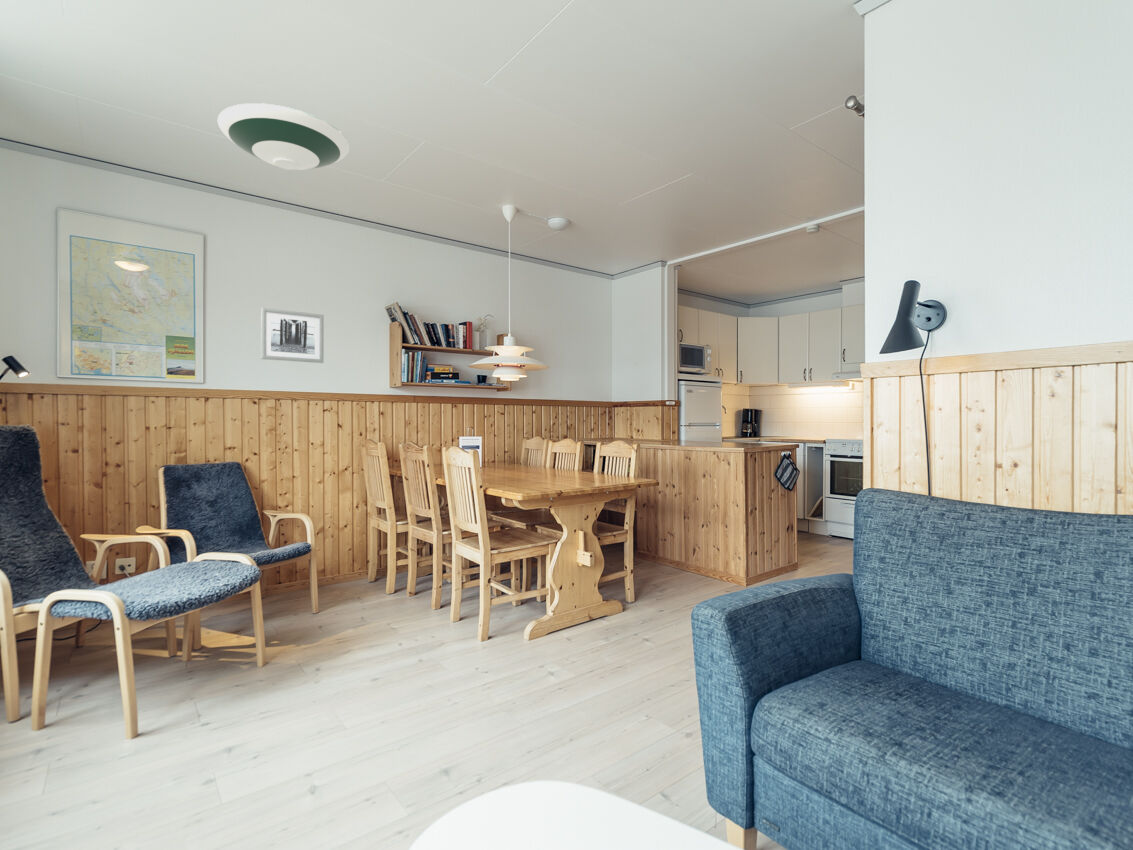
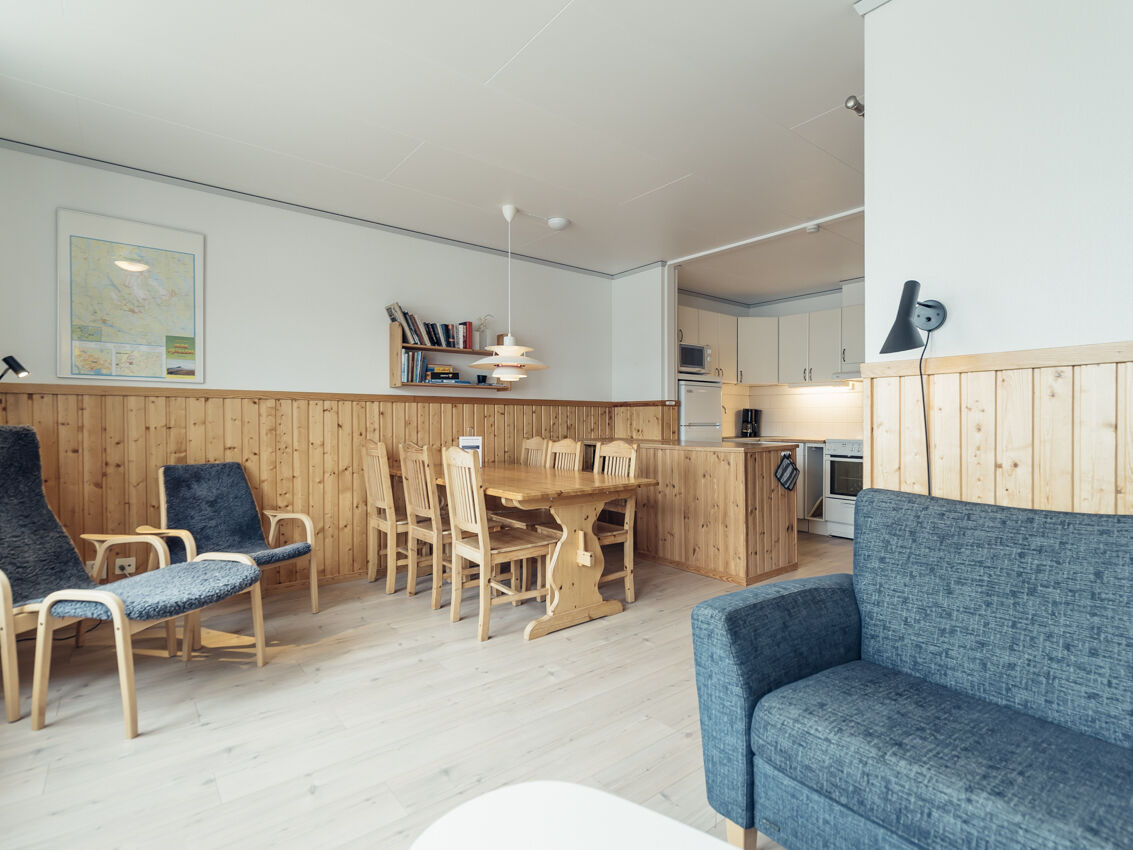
- wall art (293, 336)
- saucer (286, 150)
